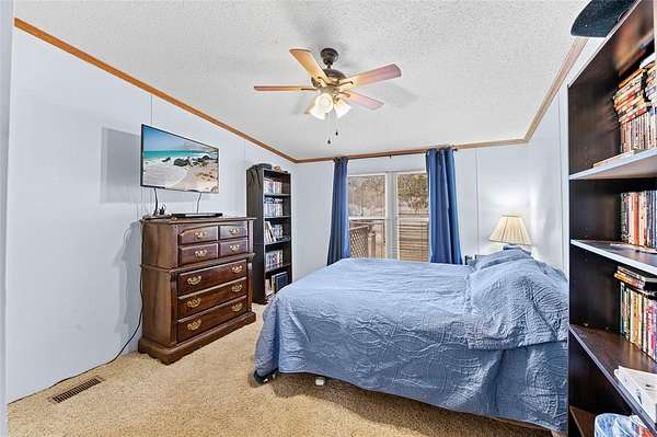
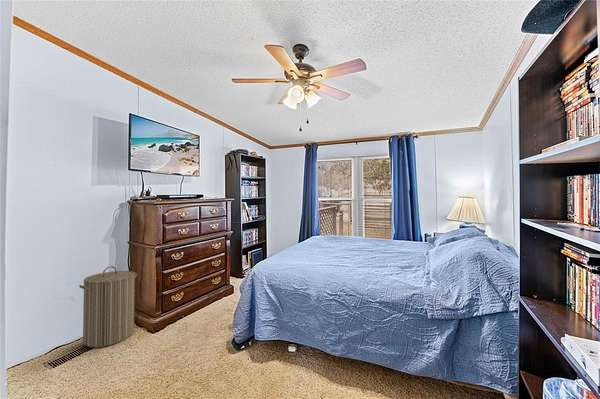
+ laundry hamper (110, 301)
